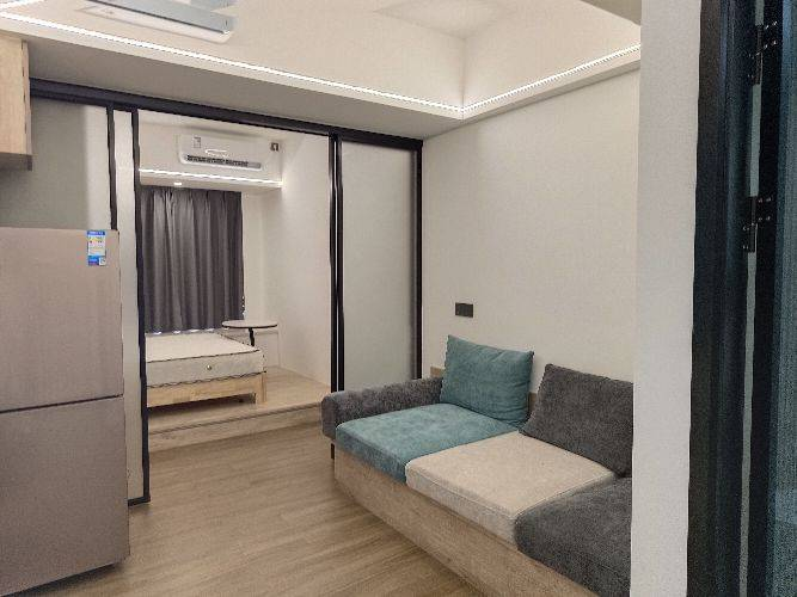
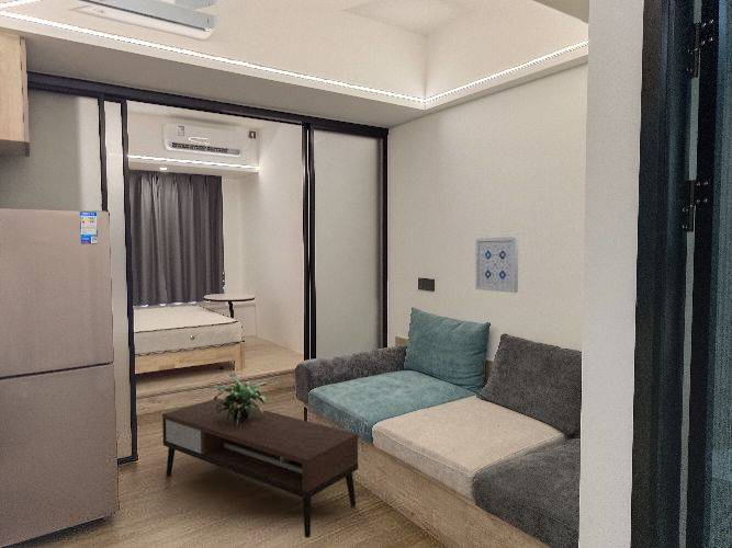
+ potted plant (240, 397)
+ coffee table (255, 456)
+ wall art (495, 264)
